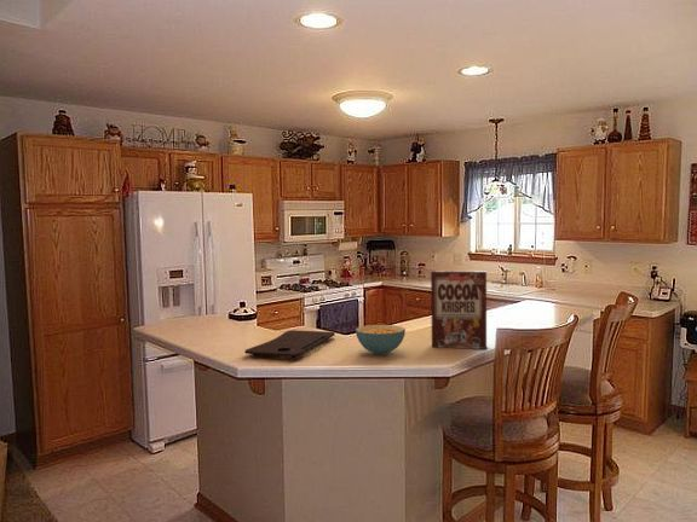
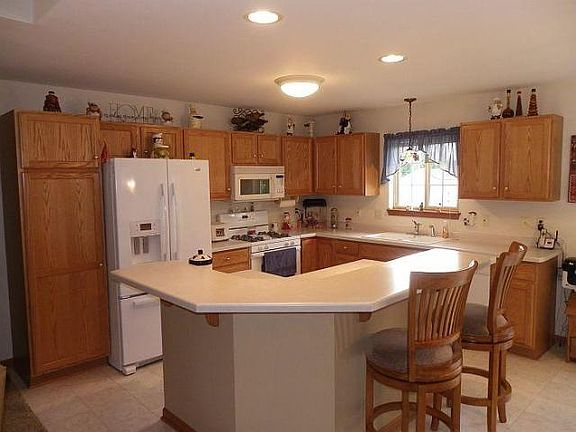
- cutting board (293, 343)
- cereal box (459, 308)
- cereal bowl (380, 341)
